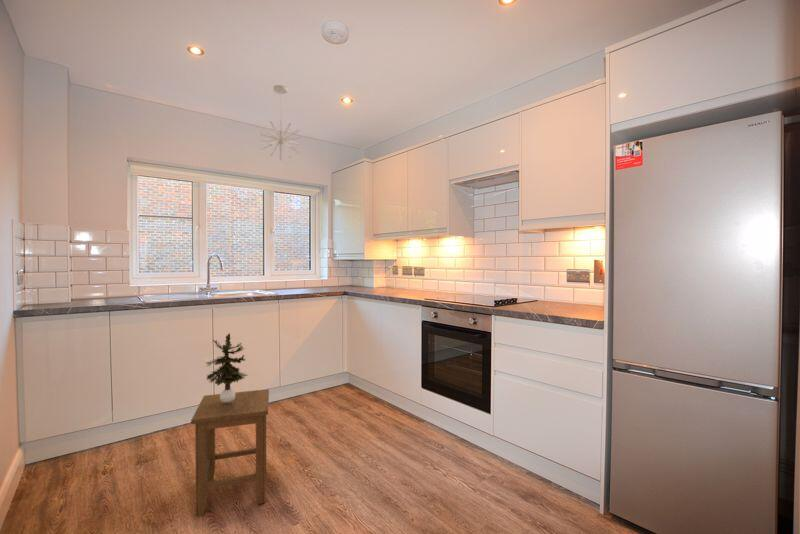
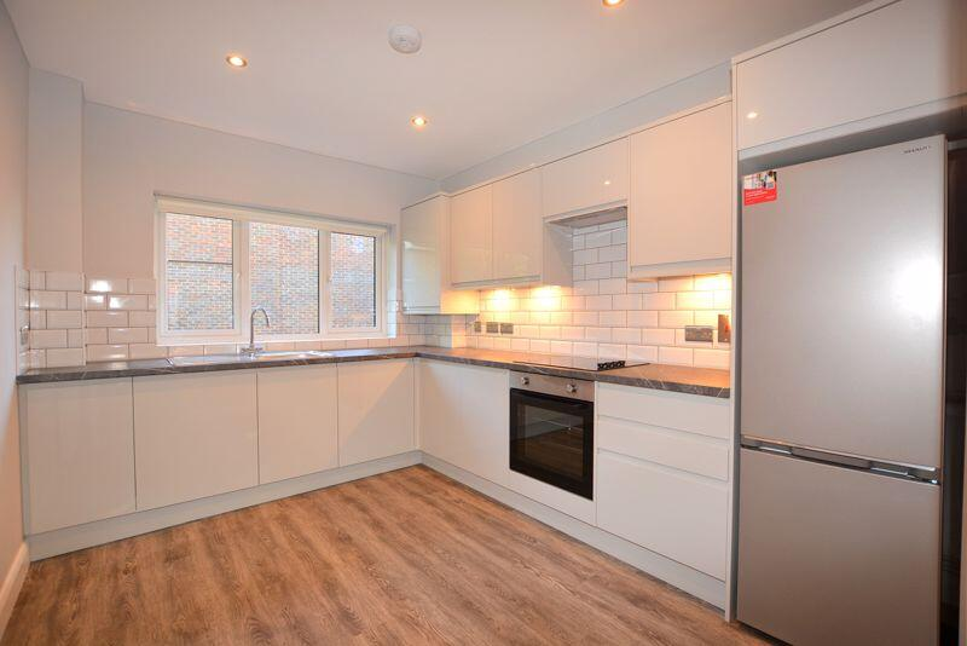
- stool (234, 451)
- potted plant (227, 366)
- pendant light (280, 123)
